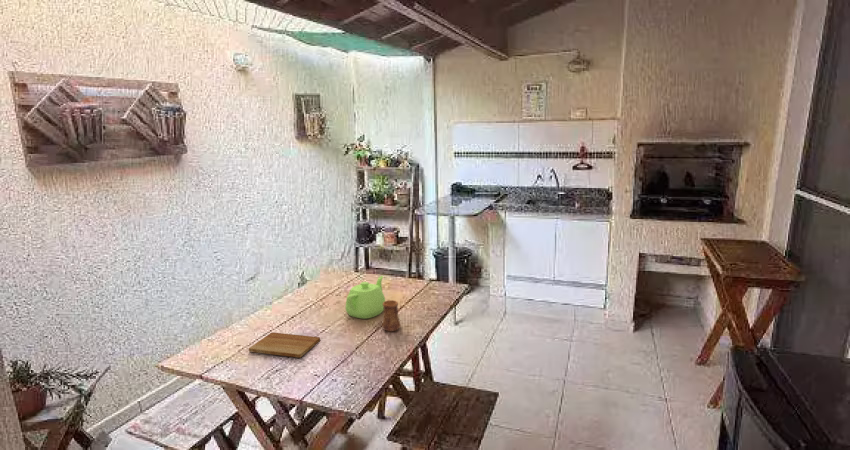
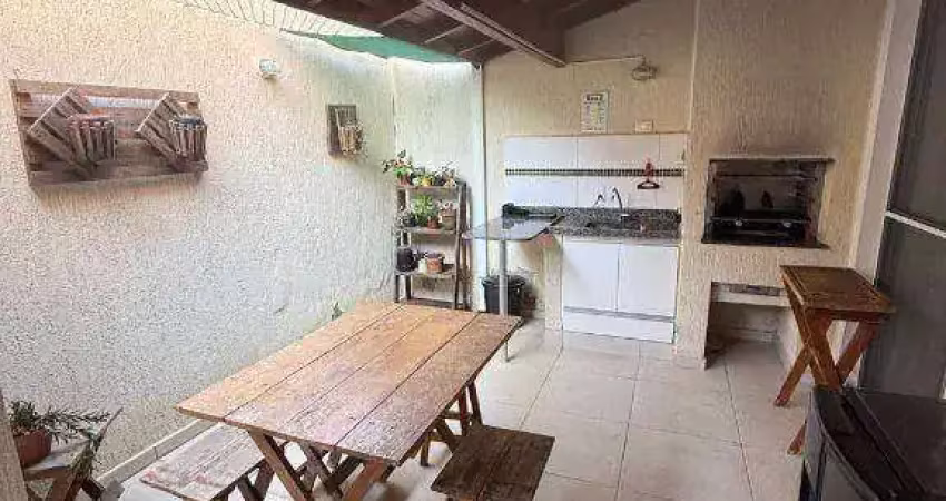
- teapot (366, 296)
- cutting board (285, 344)
- cup (390, 315)
